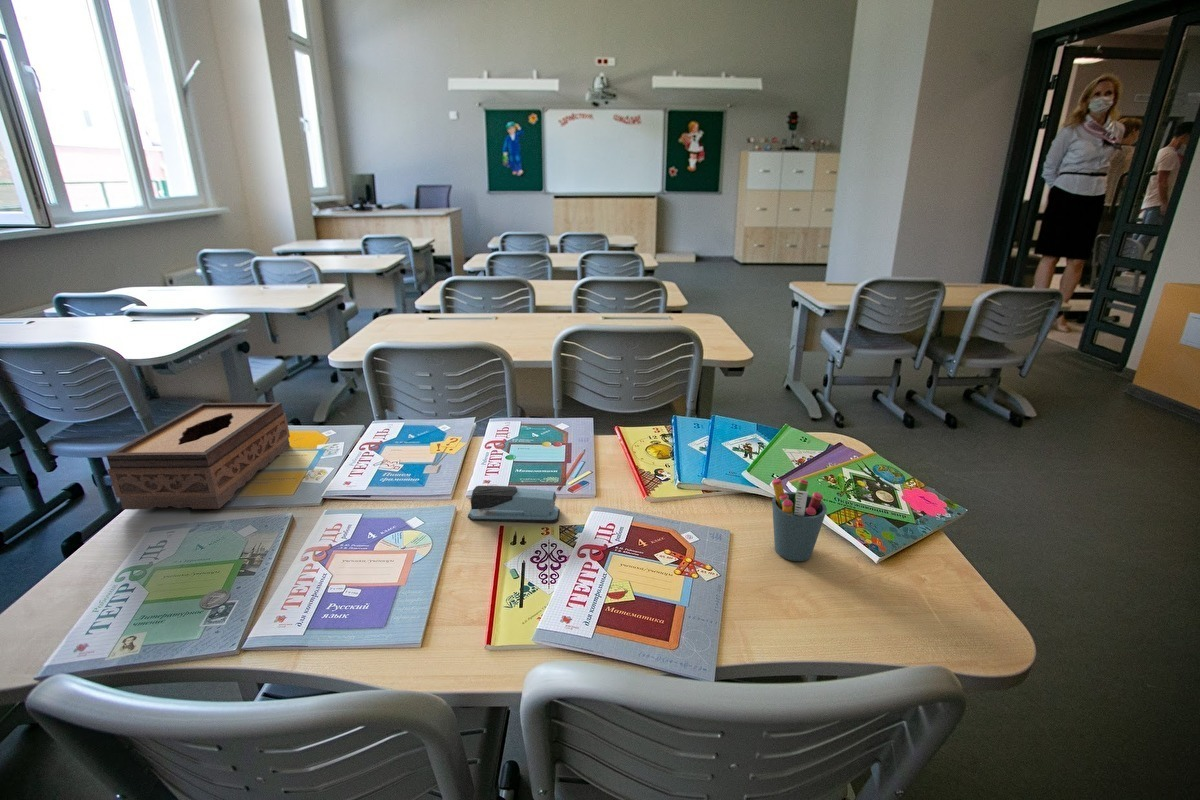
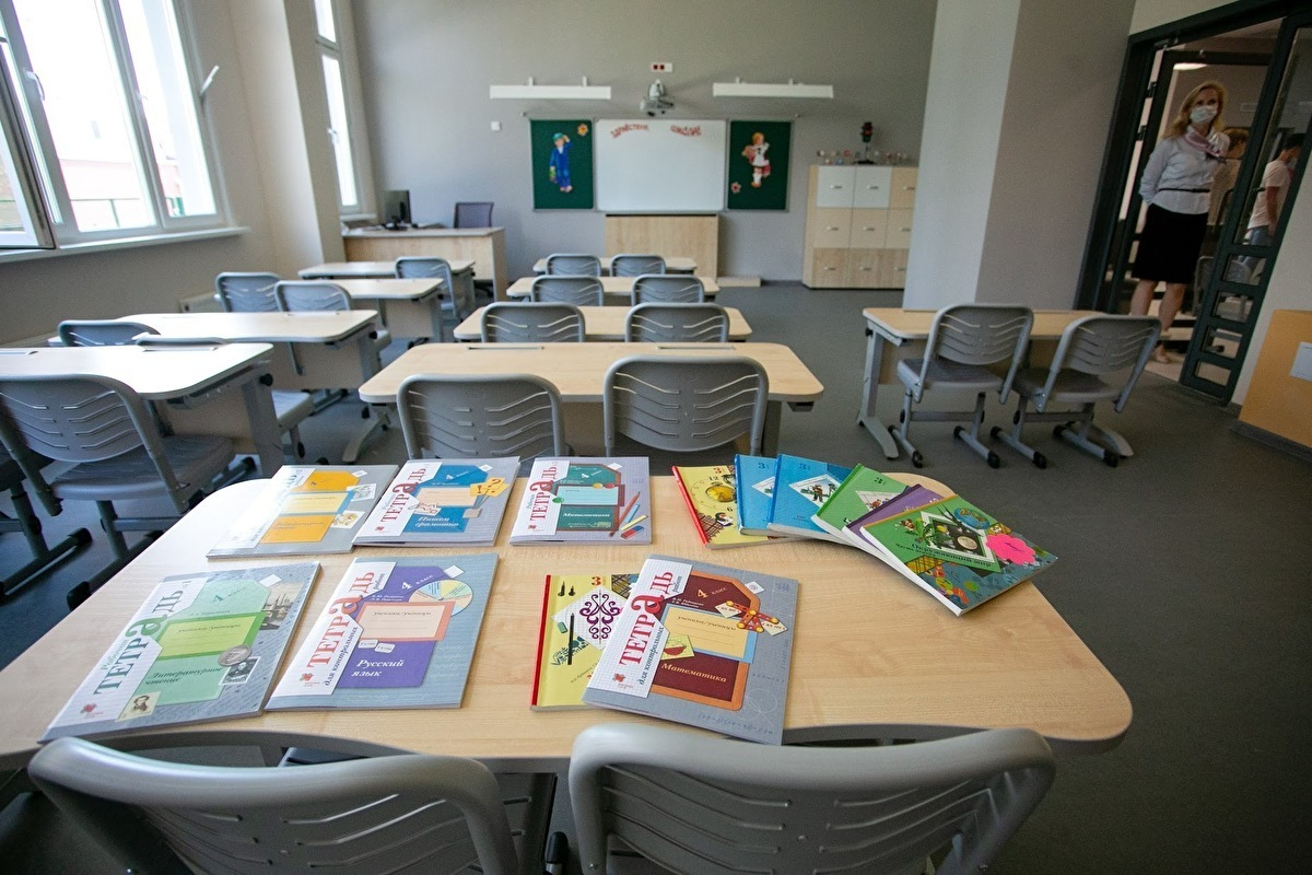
- stapler (513, 502)
- tissue box (209, 450)
- pen holder (796, 515)
